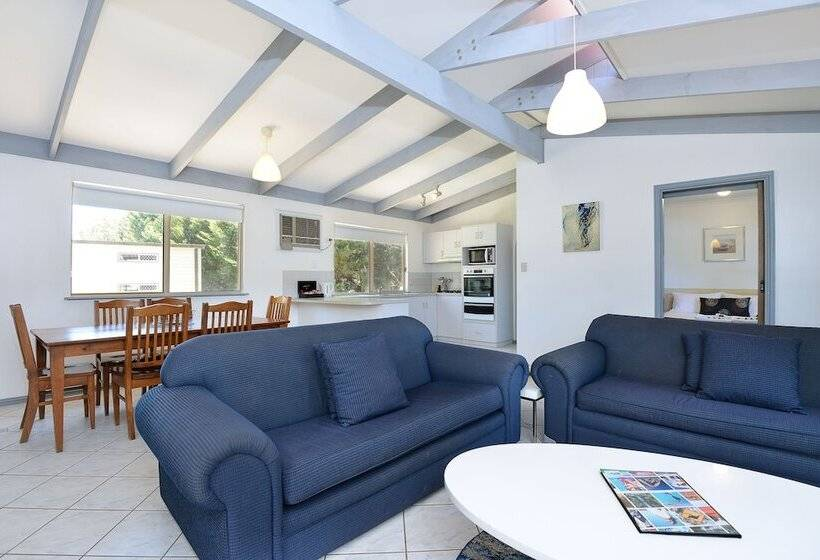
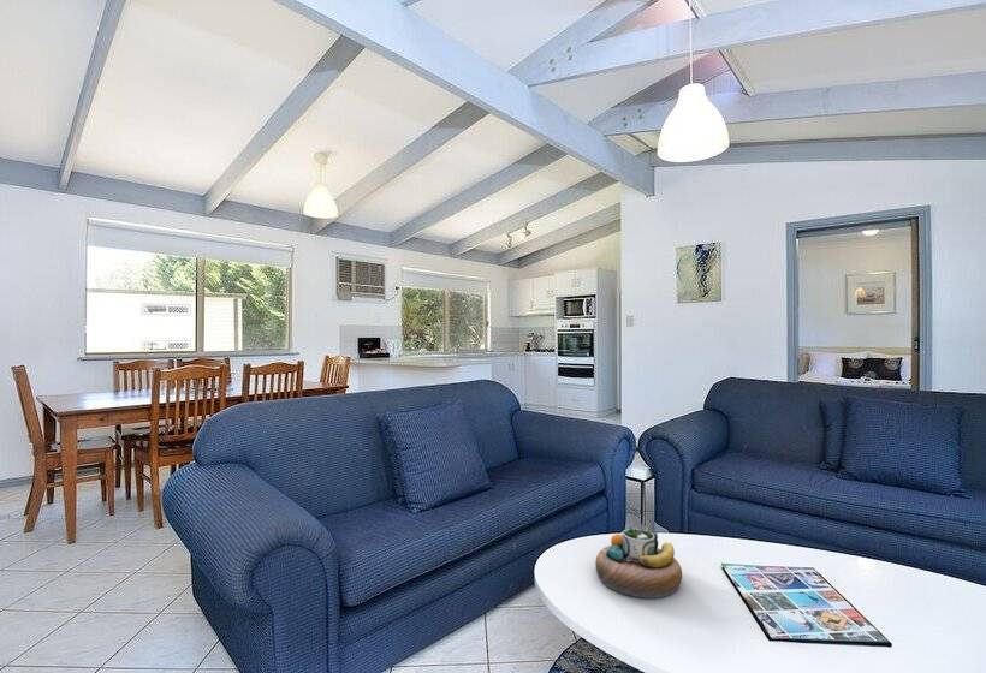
+ decorative bowl (637, 552)
